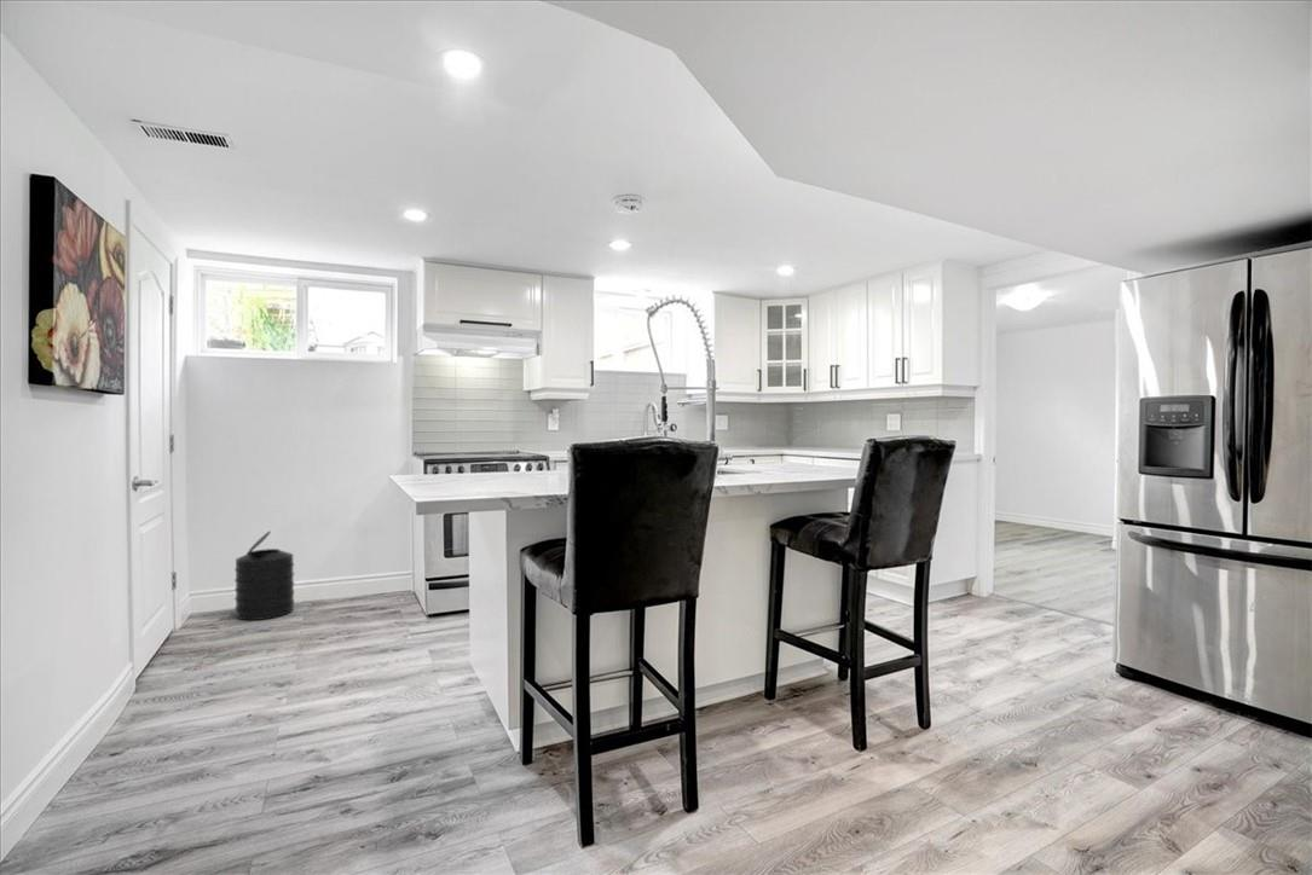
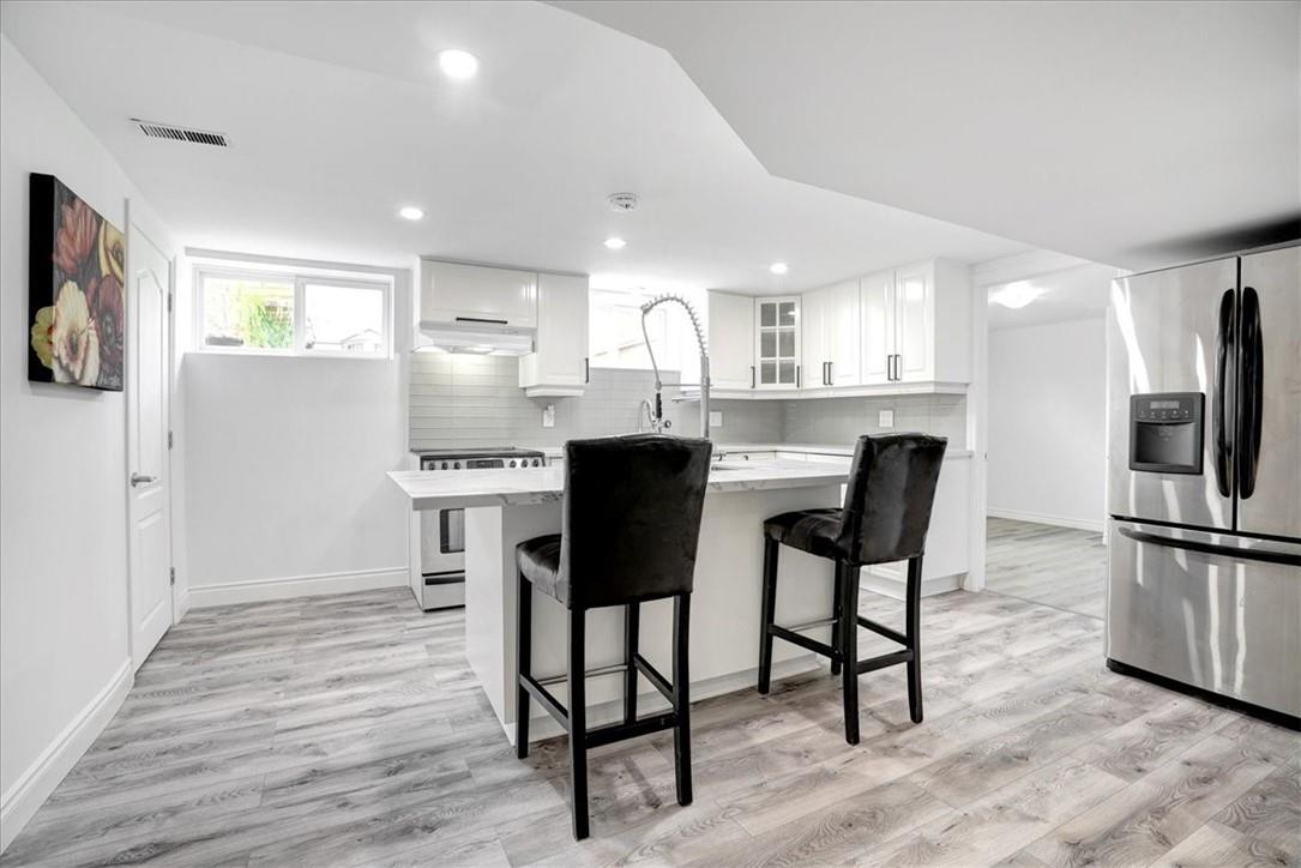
- trash can (265, 572)
